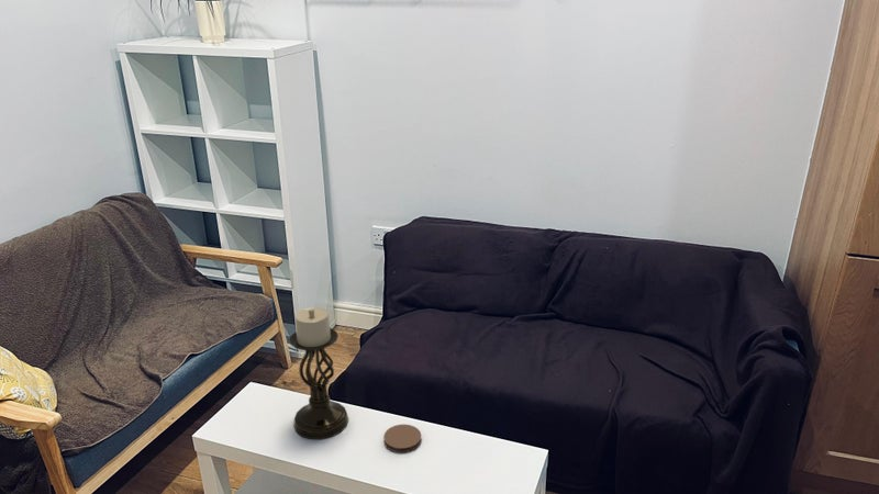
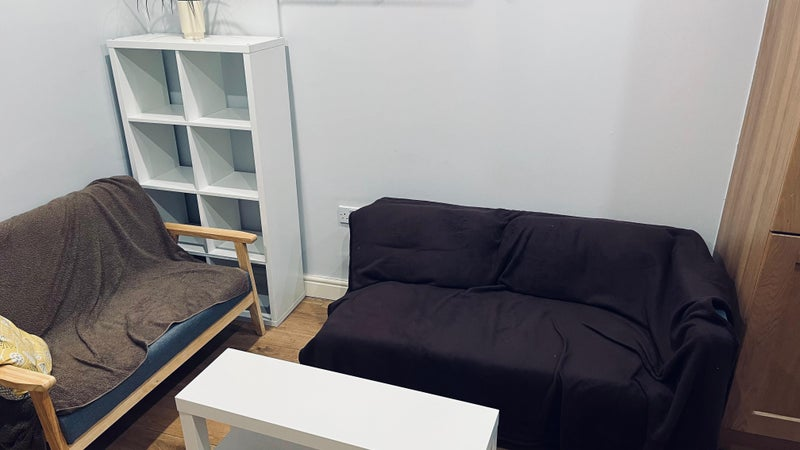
- candle holder (316, 368)
- coaster (402, 438)
